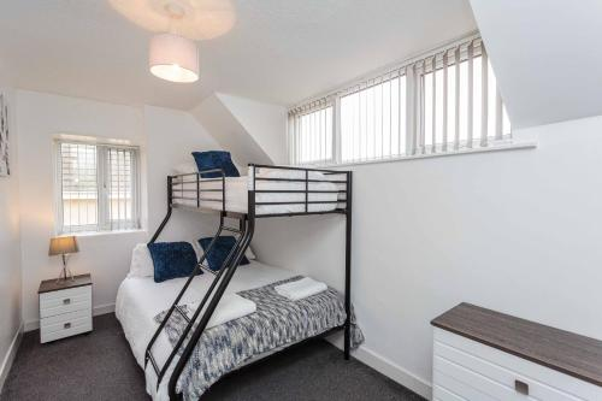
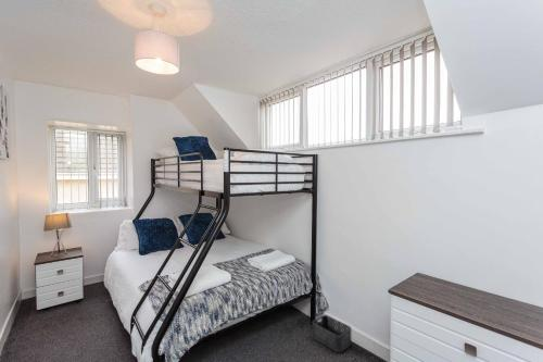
+ storage bin (331, 332)
